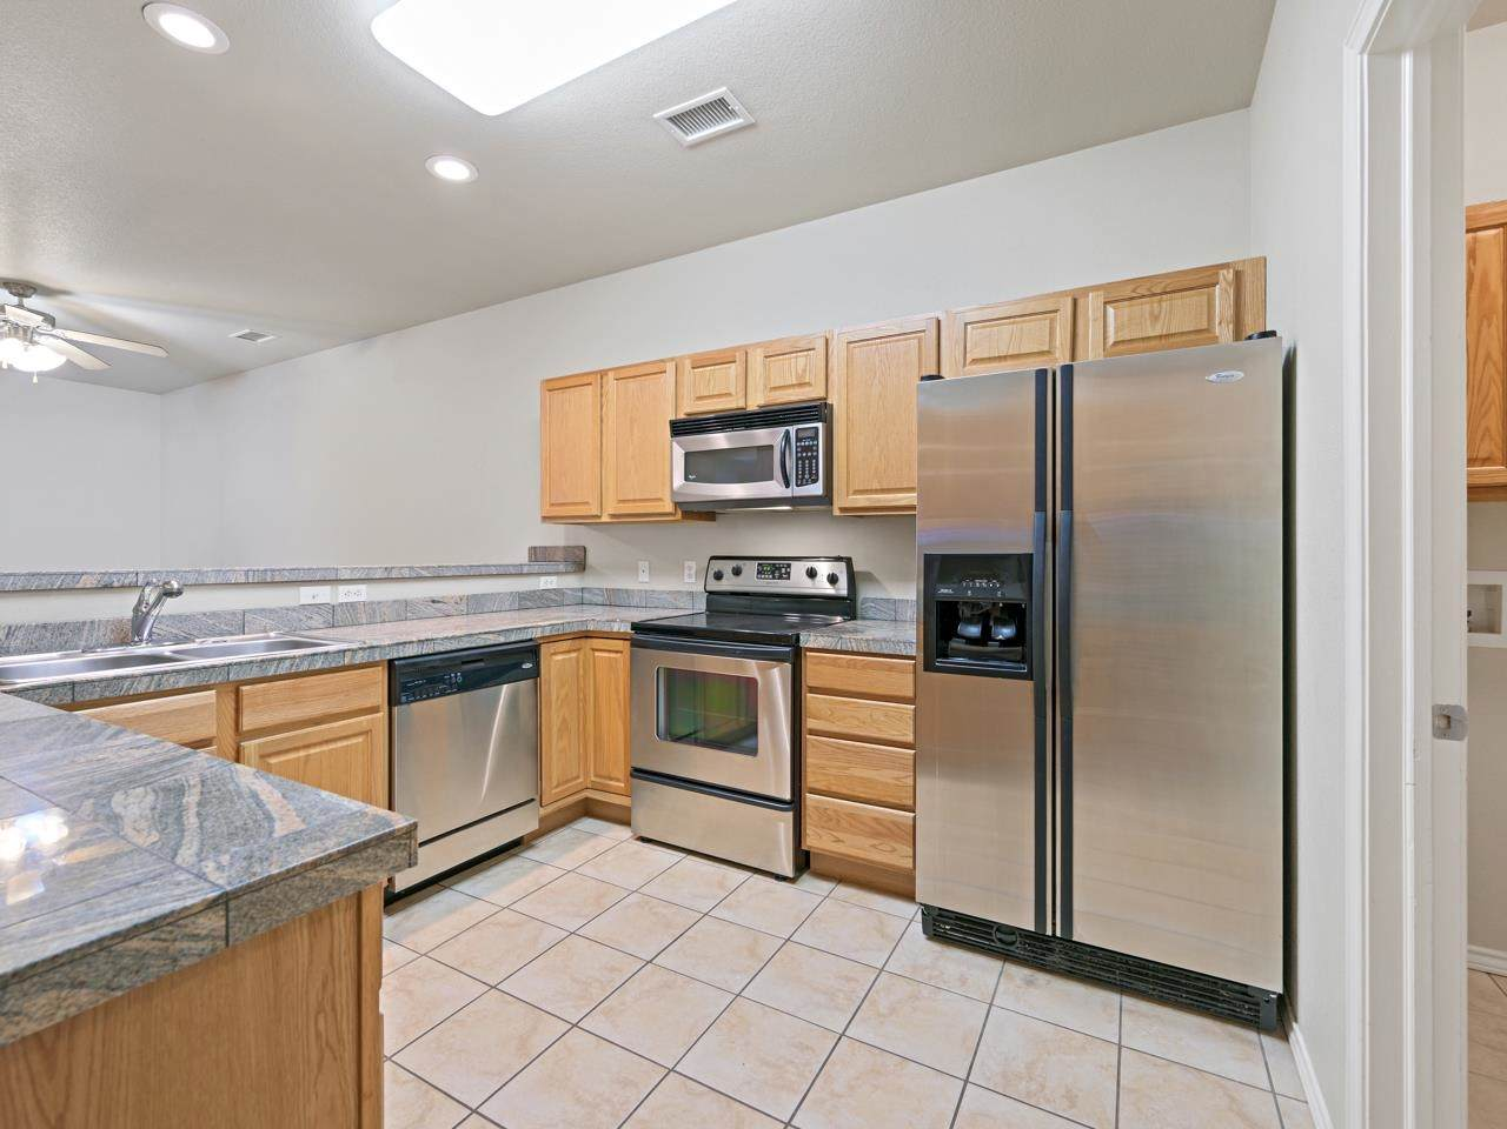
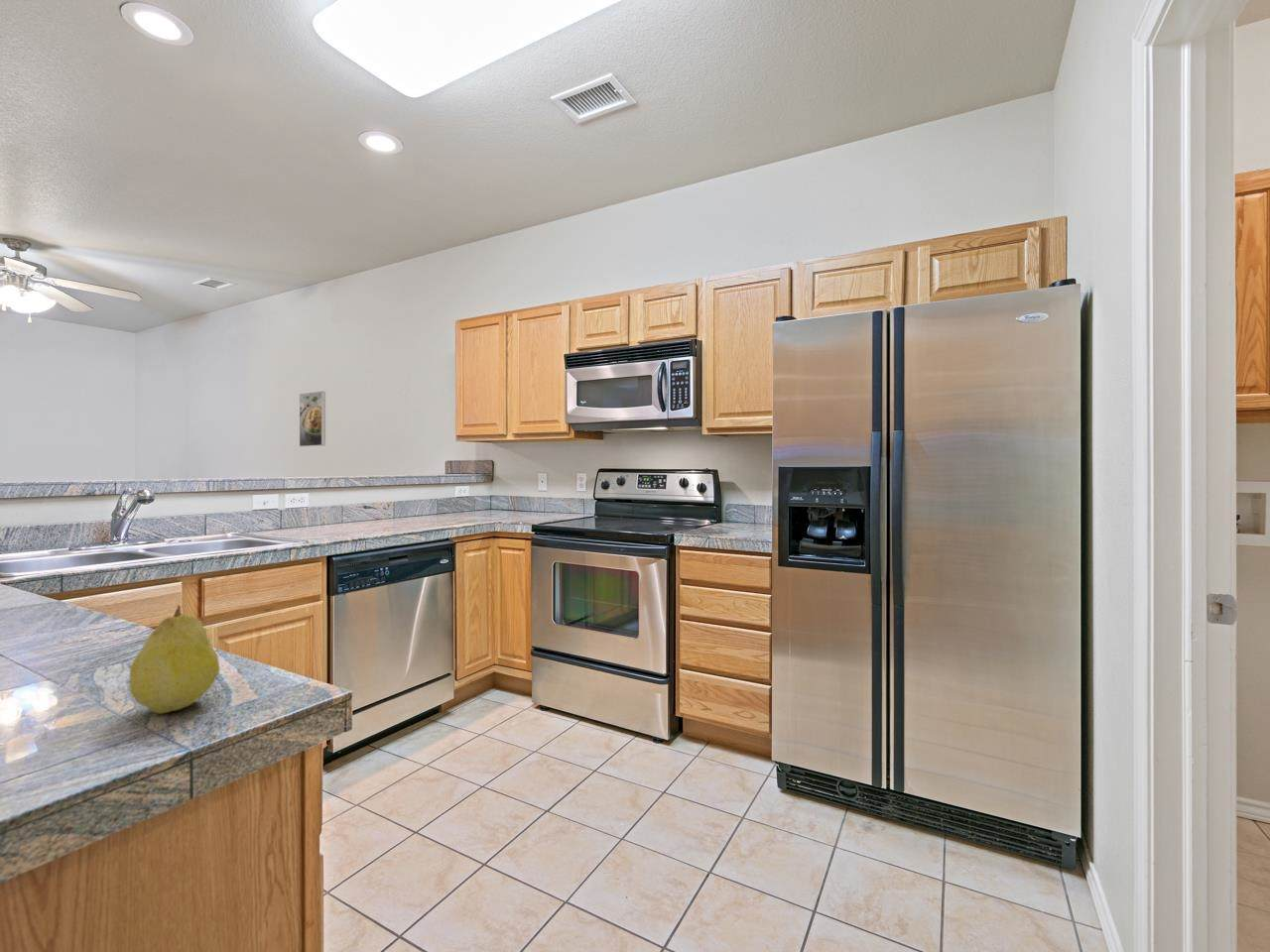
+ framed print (312, 418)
+ fruit (179, 656)
